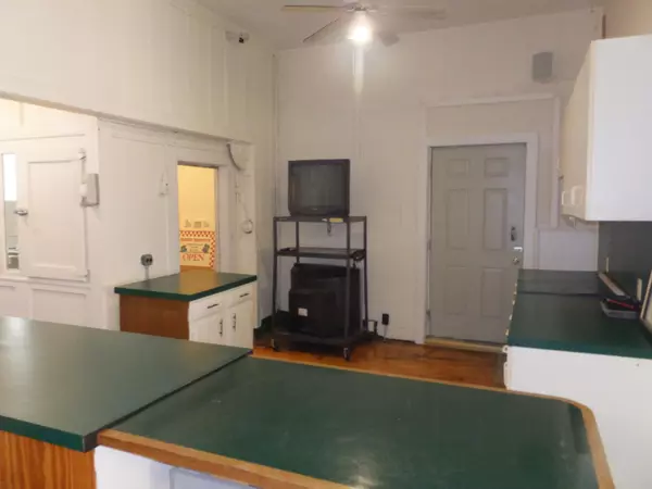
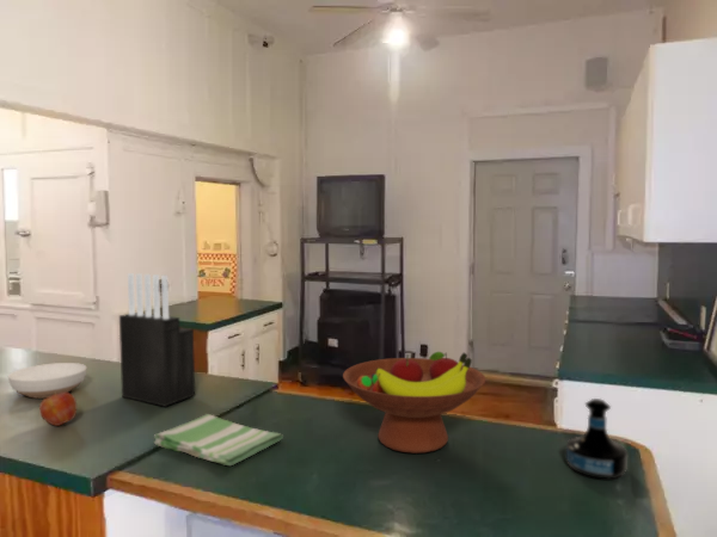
+ tequila bottle (596, 433)
+ dish towel (217, 437)
+ bowl (49, 381)
+ knife block (160, 334)
+ fruit bowl (412, 394)
+ apple (57, 408)
